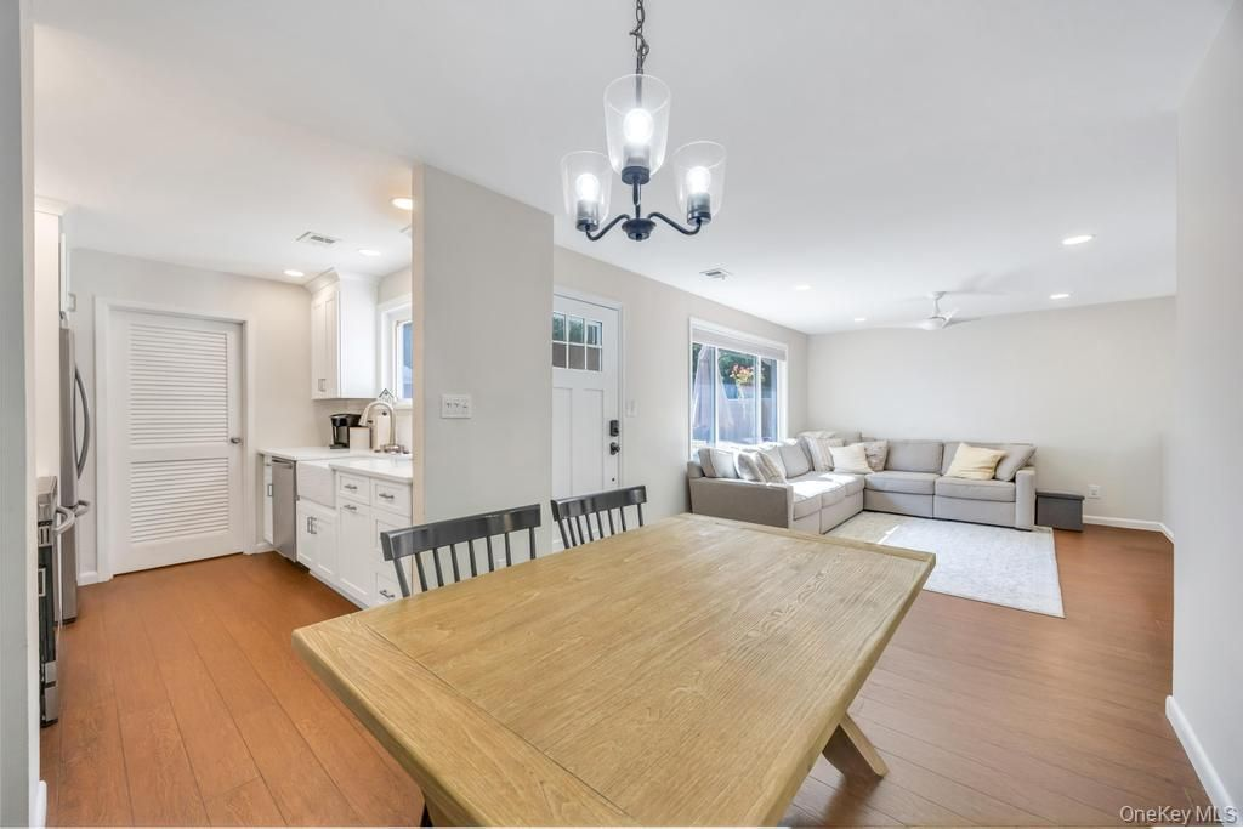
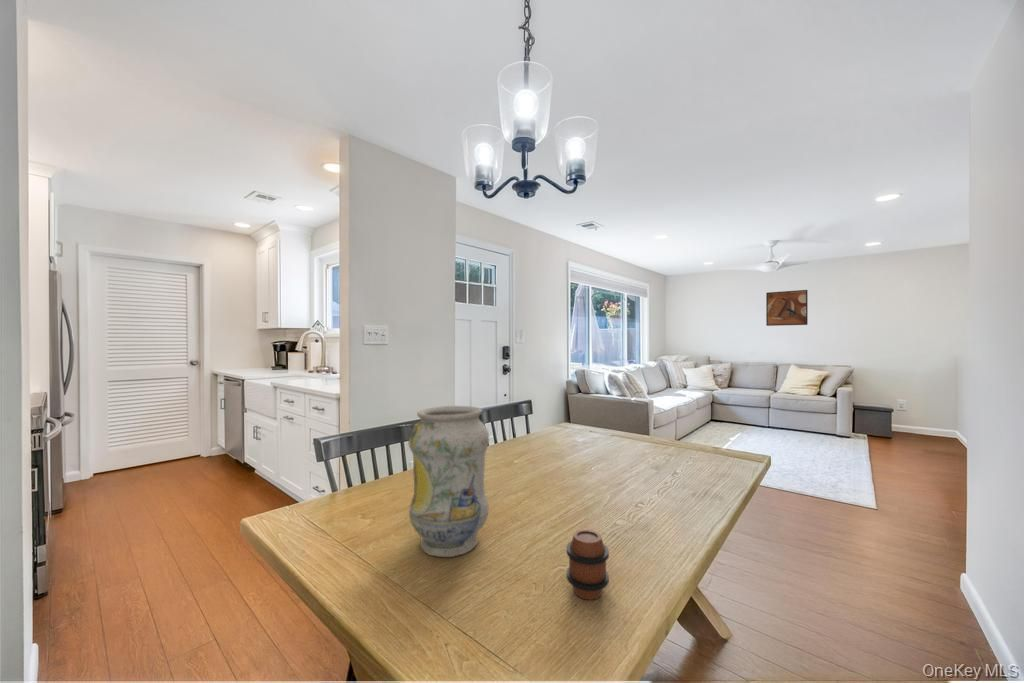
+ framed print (786, 308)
+ vase (449, 475)
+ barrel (587, 563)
